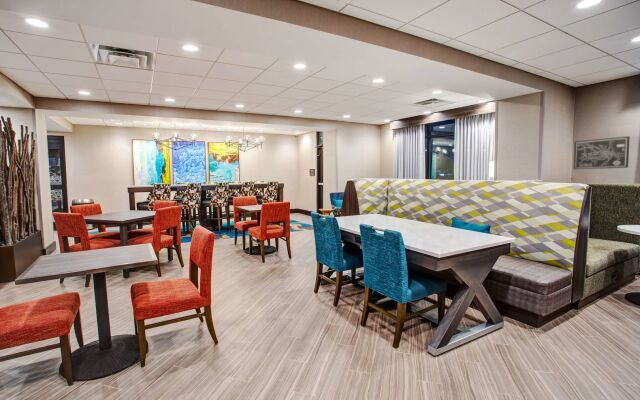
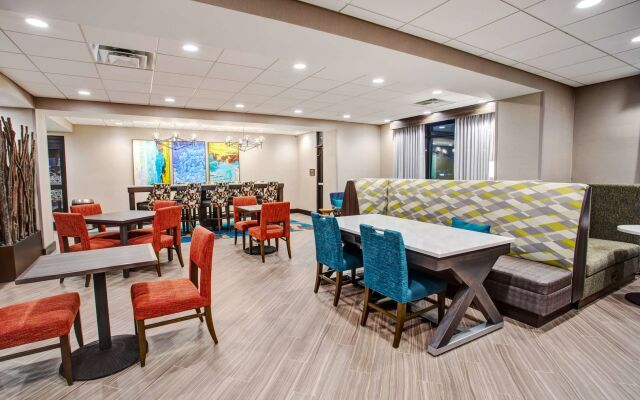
- wall art (599, 153)
